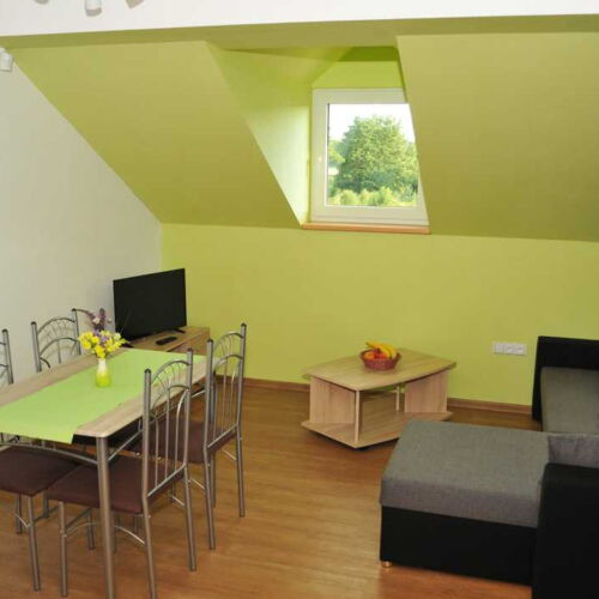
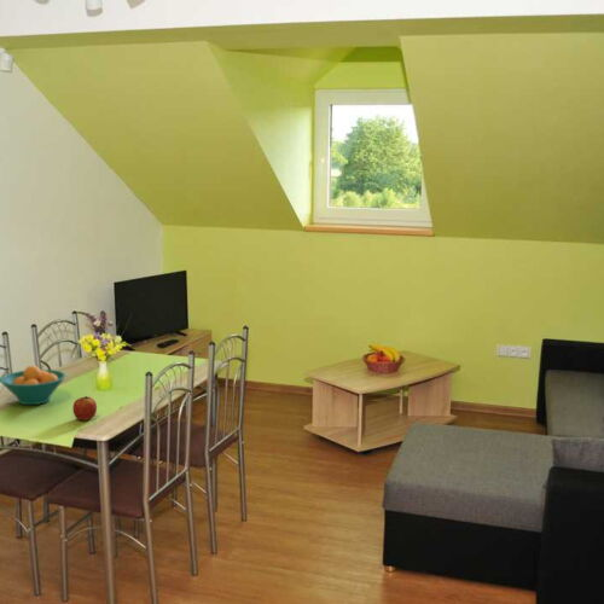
+ fruit bowl (33, 383)
+ apple (85, 407)
